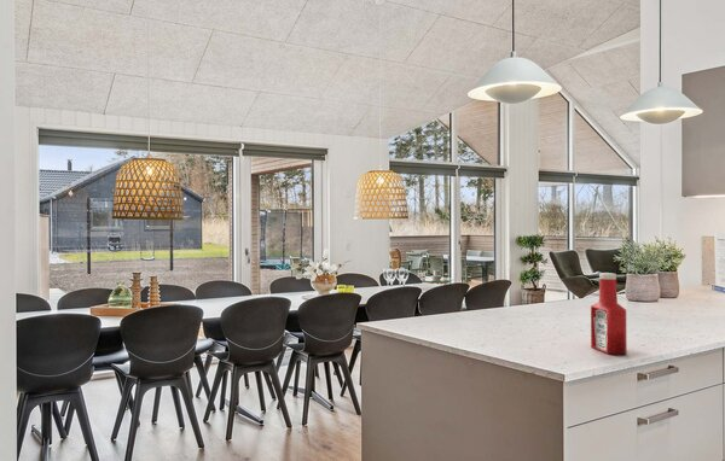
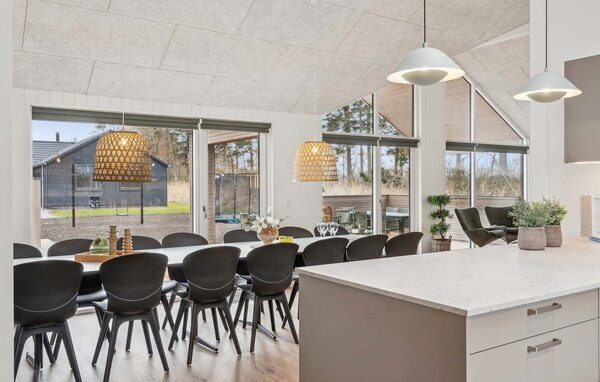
- soap bottle (608, 311)
